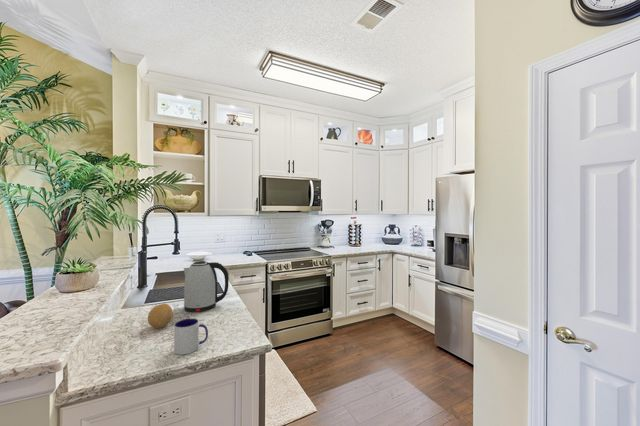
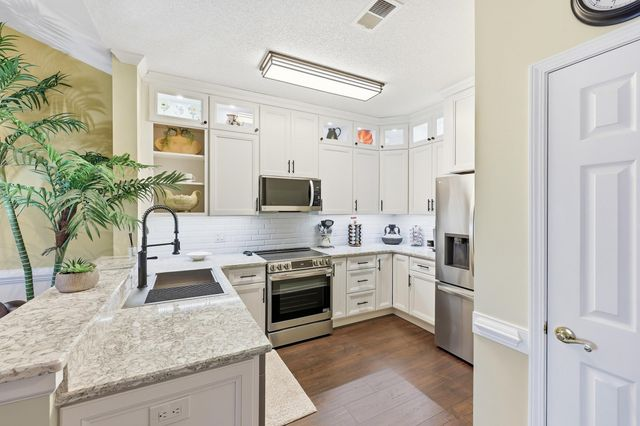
- fruit (160, 315)
- kettle (206, 283)
- mug (191, 335)
